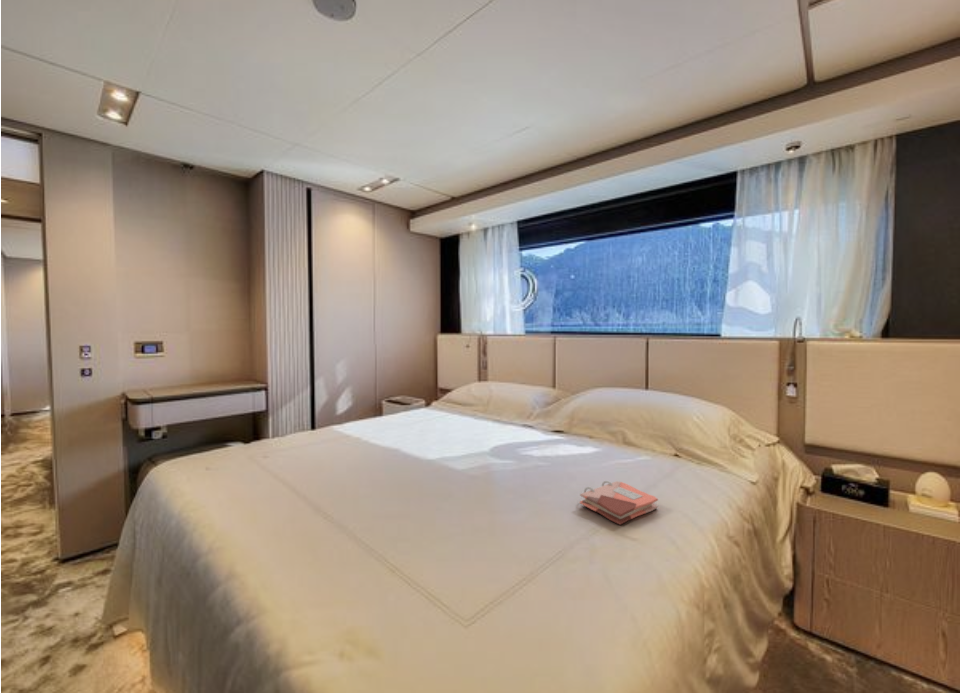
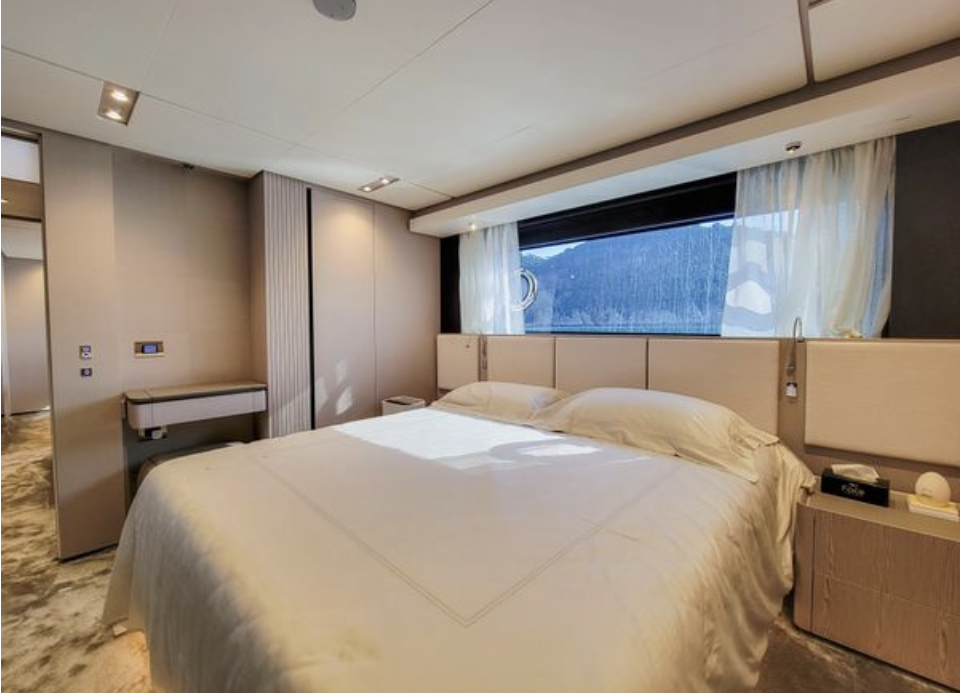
- phonebook (618, 499)
